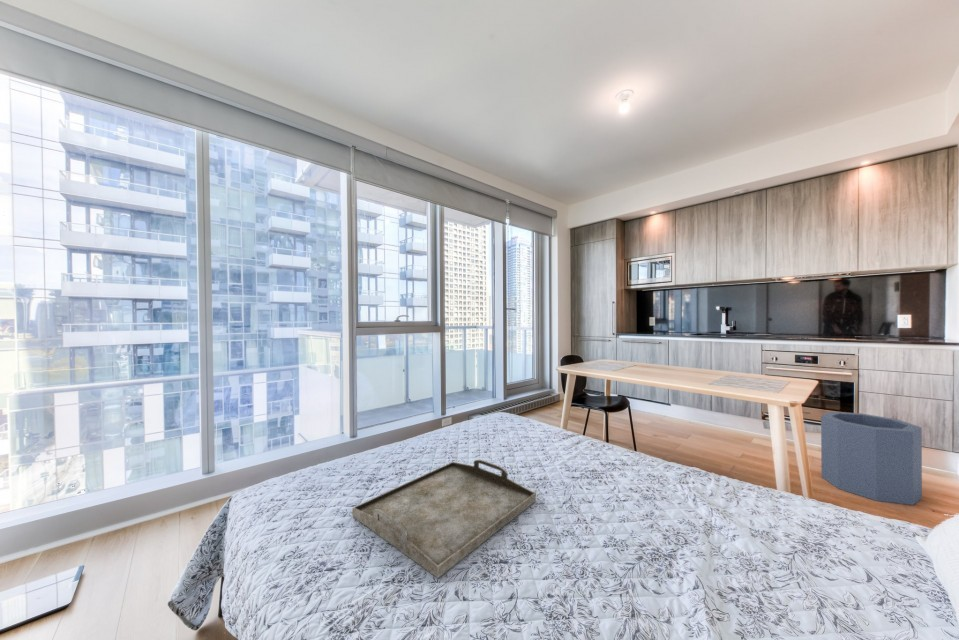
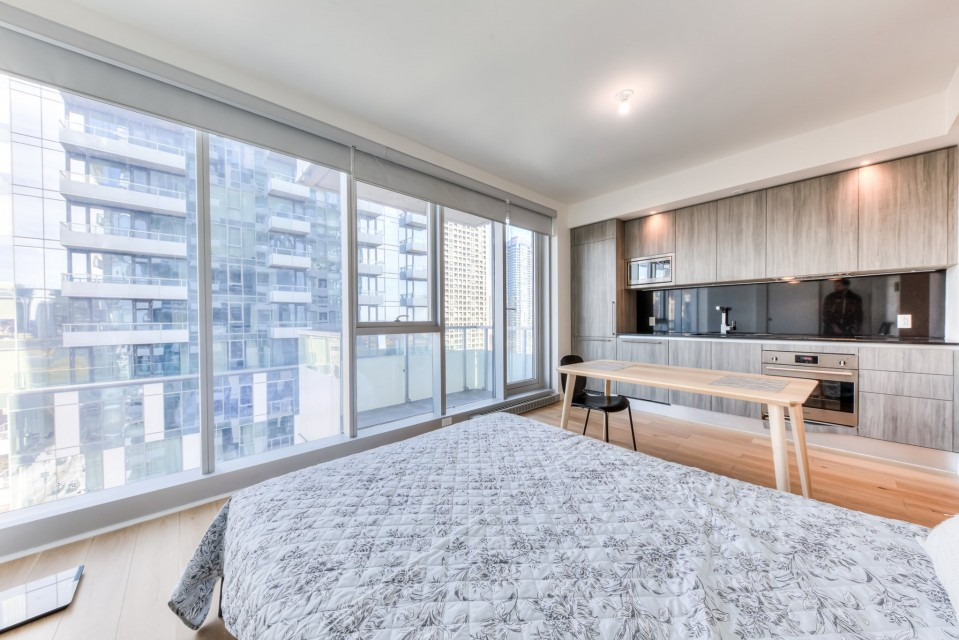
- serving tray (447, 496)
- trash can (868, 453)
